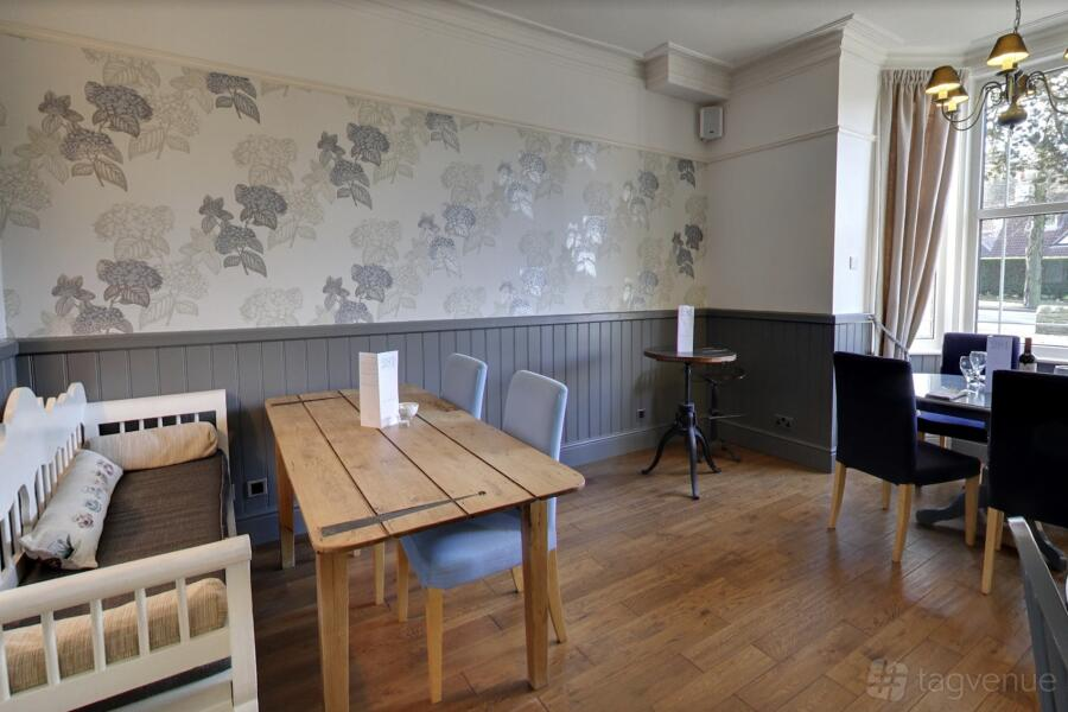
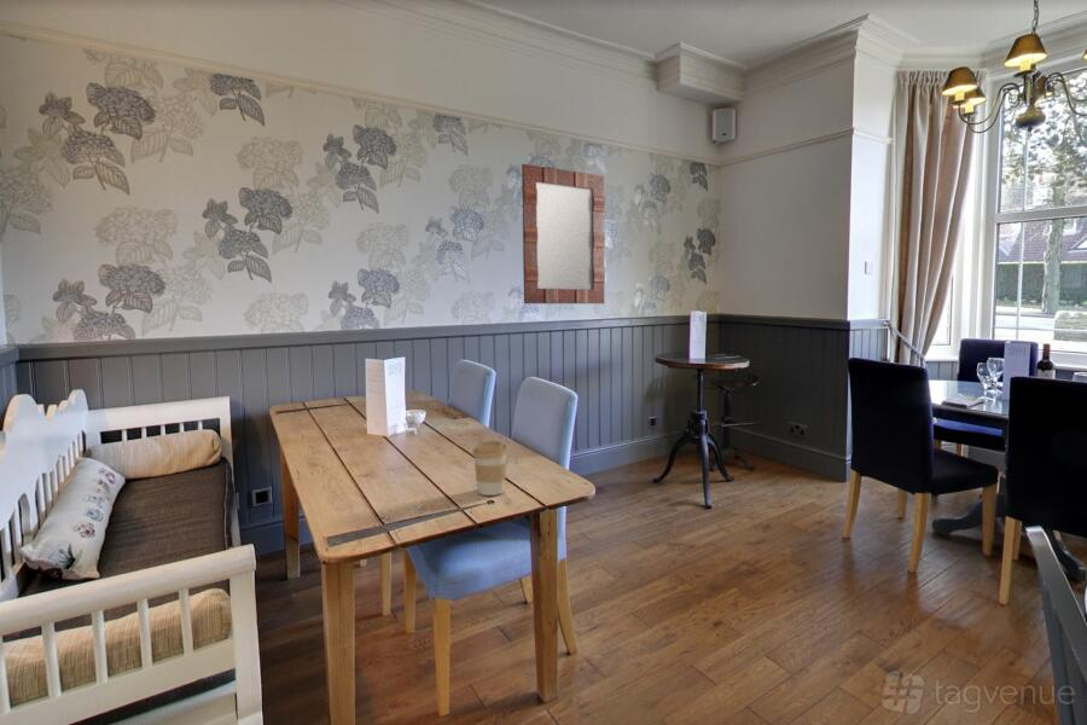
+ coffee cup (490, 466)
+ home mirror (565, 237)
